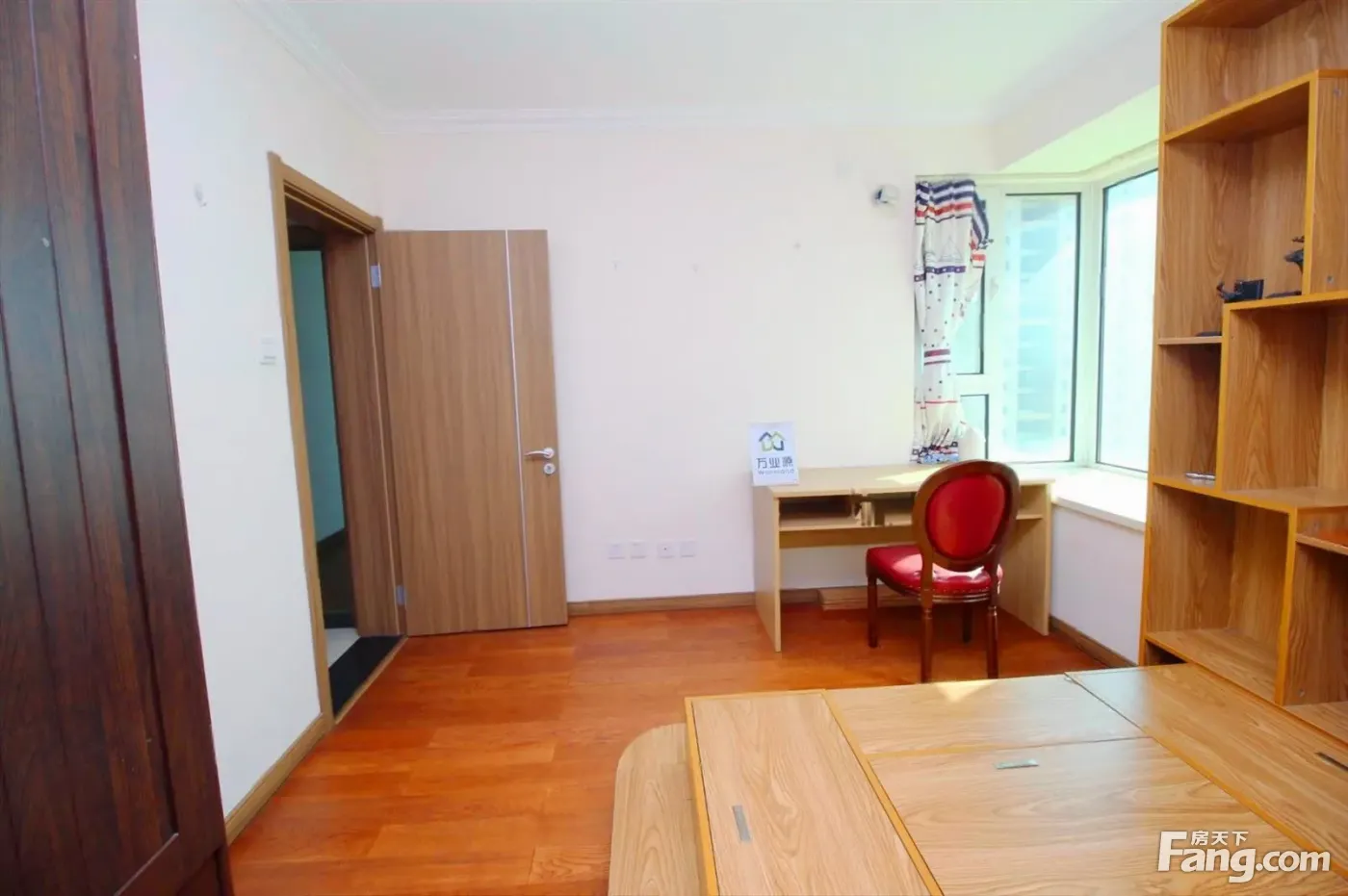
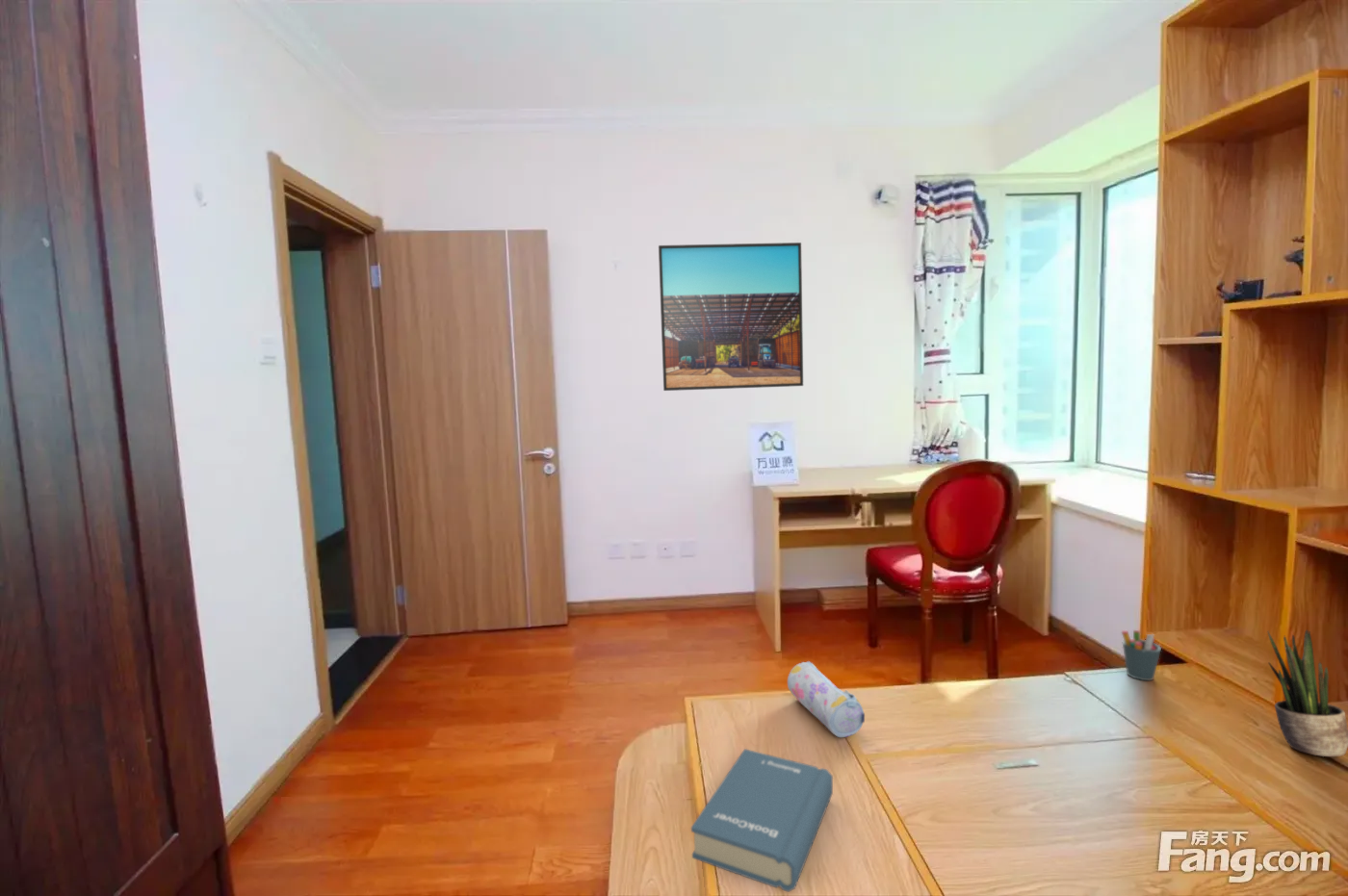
+ hardback book (766, 811)
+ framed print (732, 317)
+ pencil case (823, 696)
+ potted plant (1304, 686)
+ pen holder (1140, 652)
